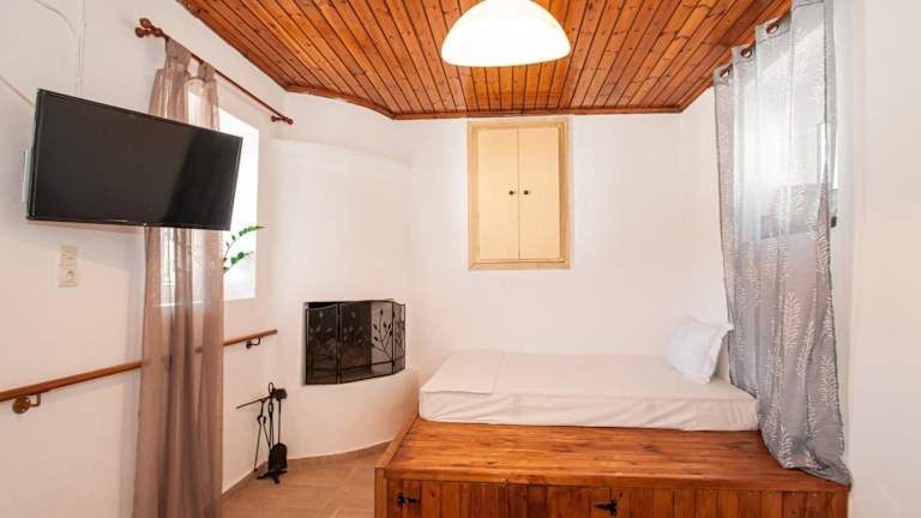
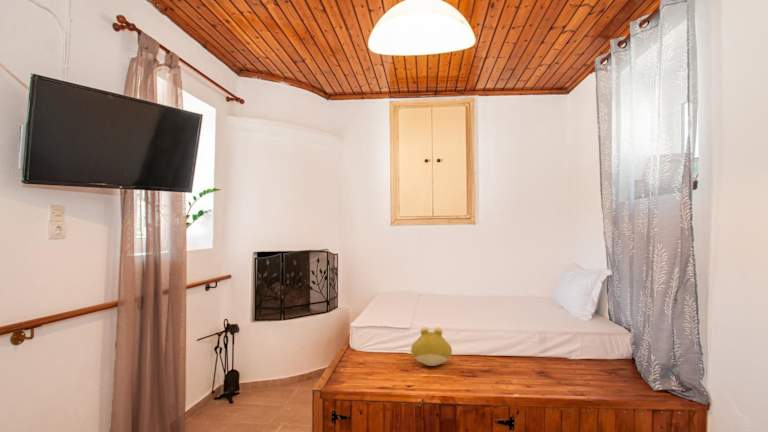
+ plush toy (431, 346)
